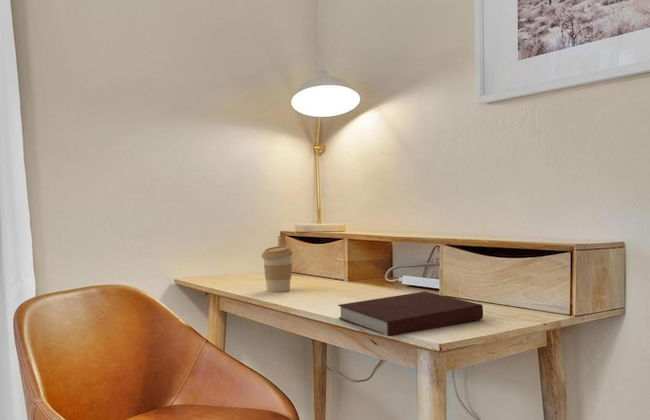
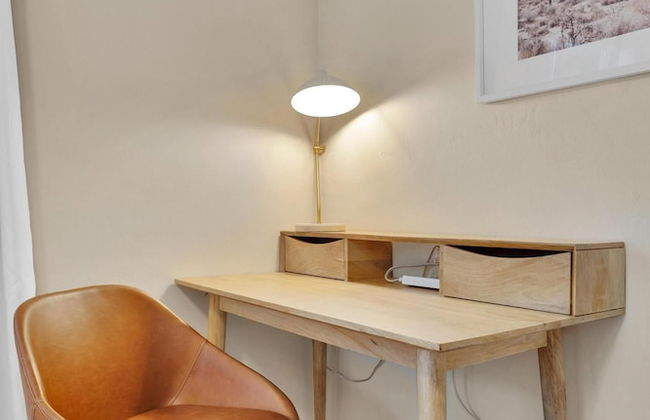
- notebook (409, 311)
- coffee cup (277, 268)
